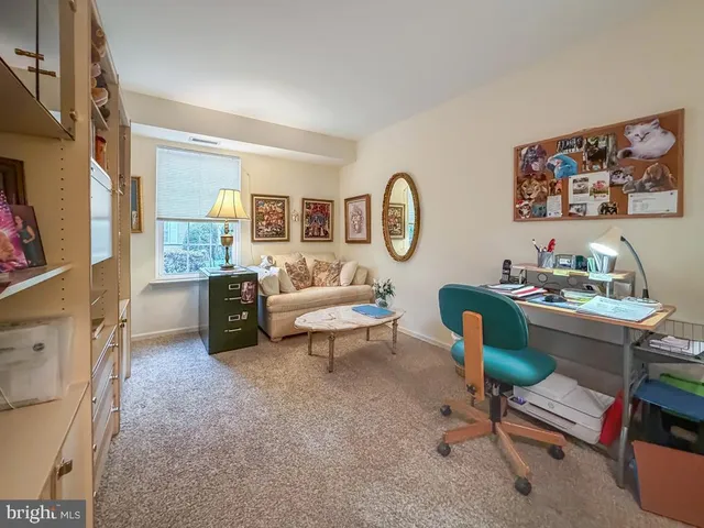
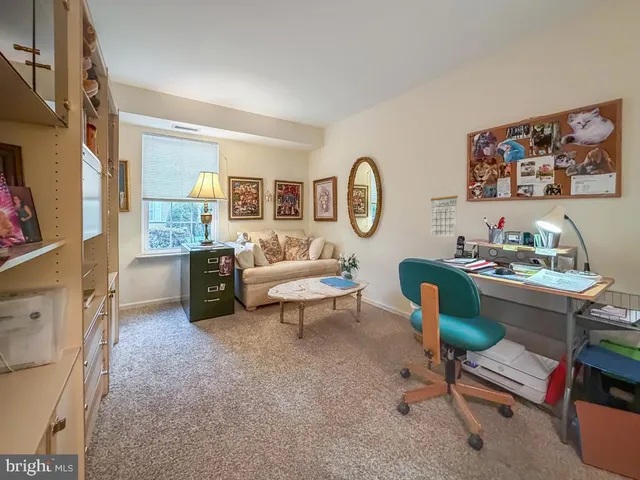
+ calendar (443, 212)
